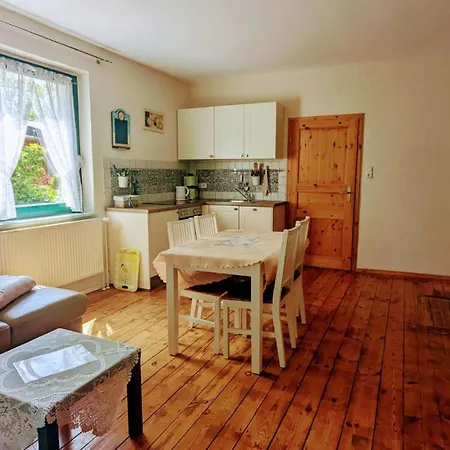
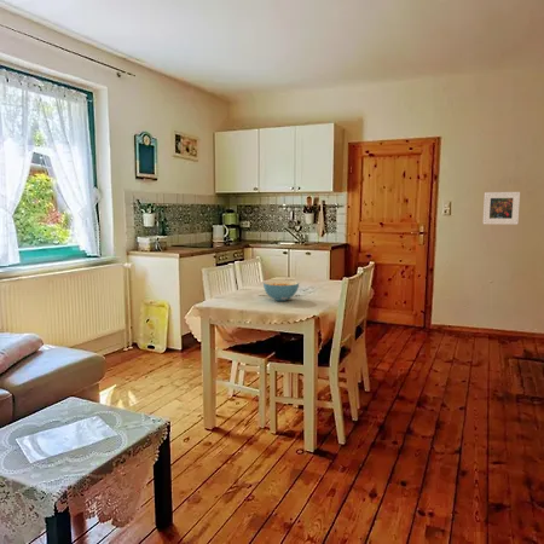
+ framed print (500, 208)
+ cereal bowl (280, 291)
